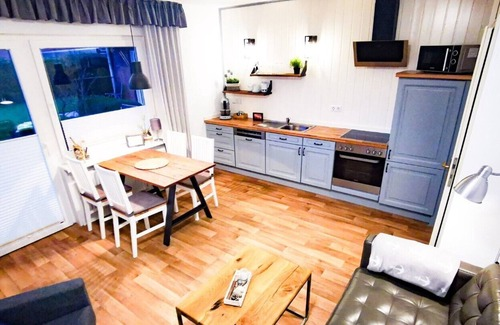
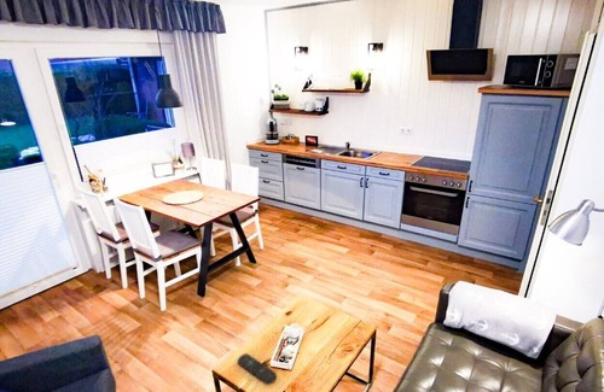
+ remote control (256, 368)
